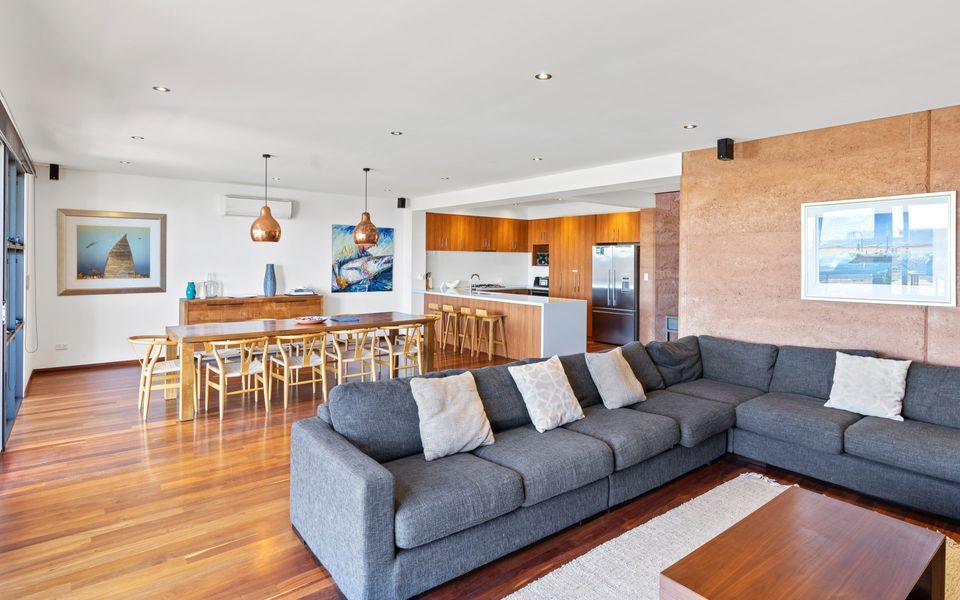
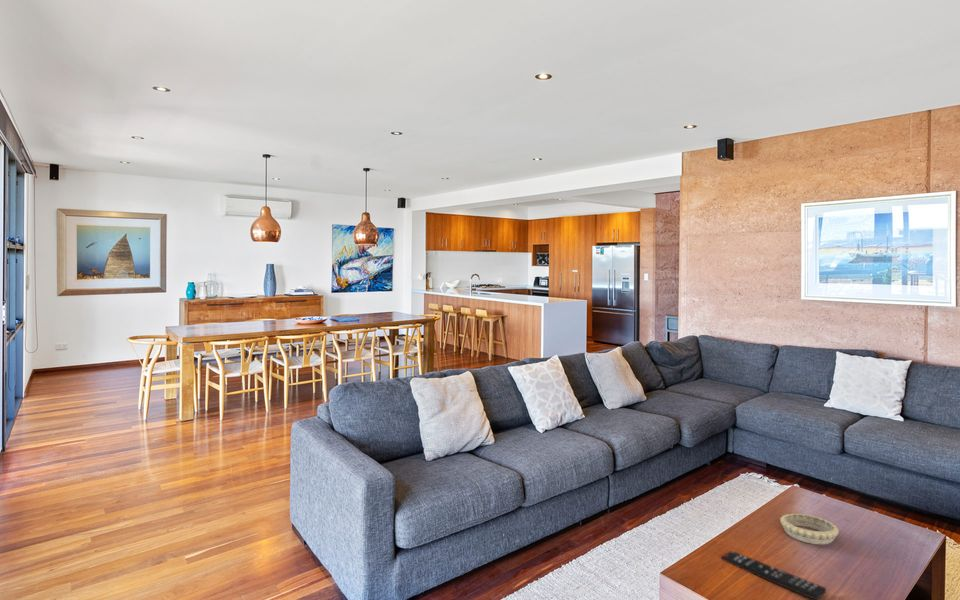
+ remote control (770, 572)
+ decorative bowl (808, 530)
